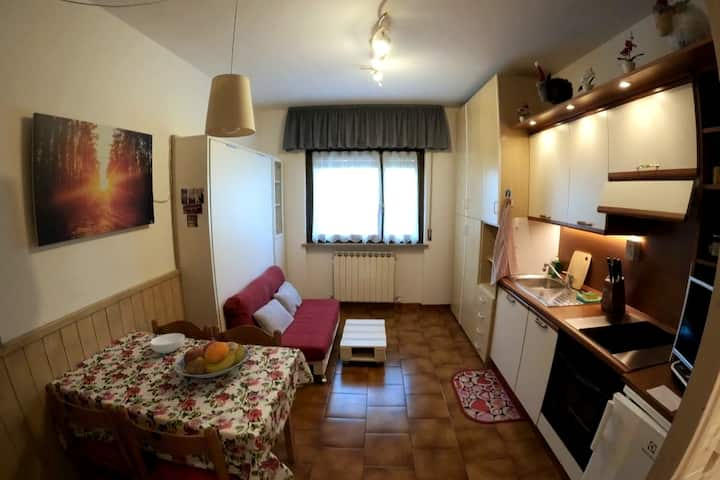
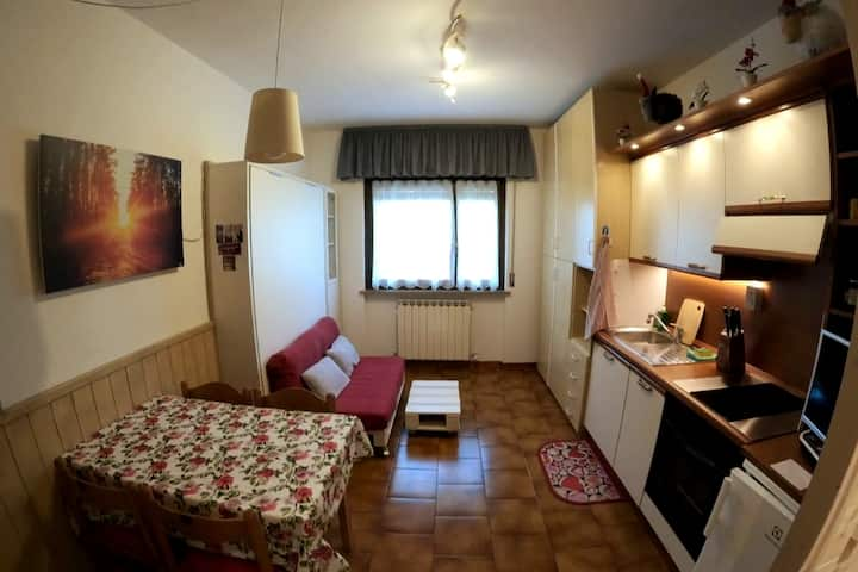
- fruit bowl (212, 355)
- cereal bowl (168, 344)
